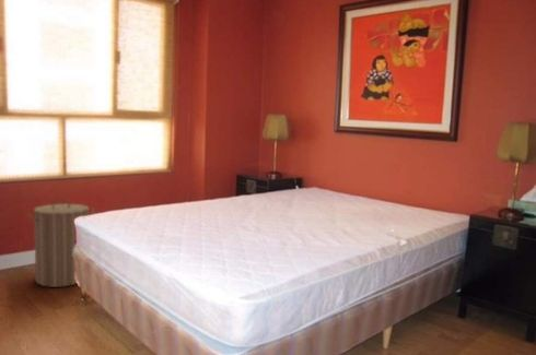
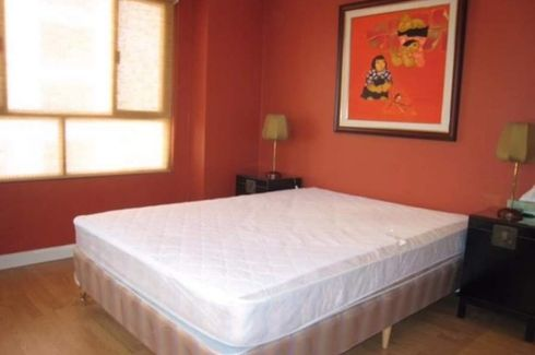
- laundry hamper (62, 237)
